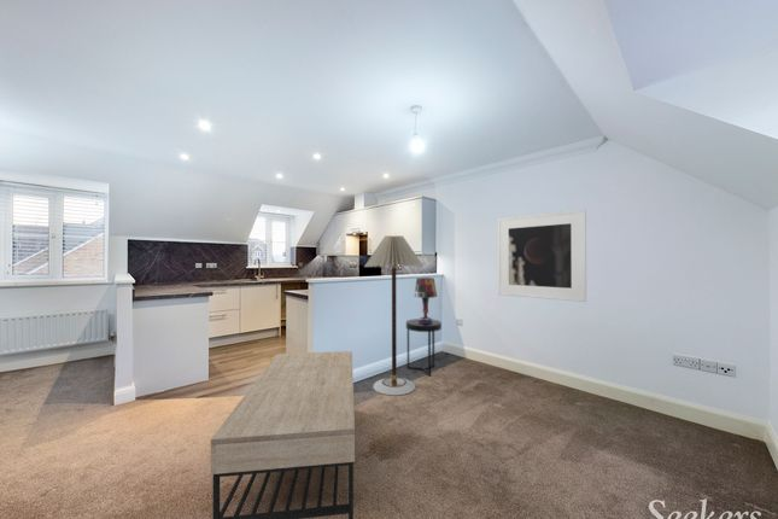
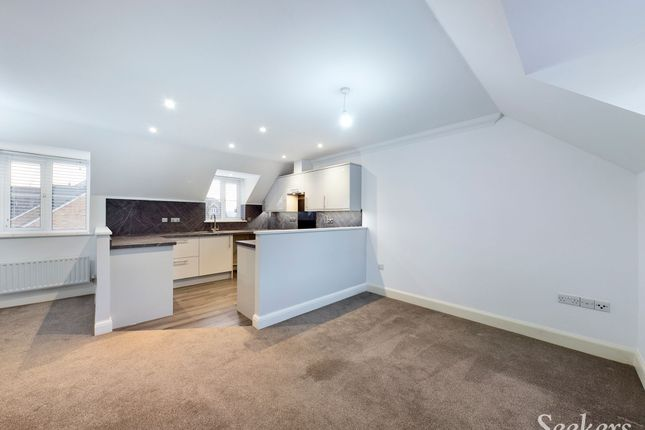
- table lamp (425, 299)
- coffee table (304, 420)
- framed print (537, 256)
- floor lamp (393, 310)
- side table (428, 345)
